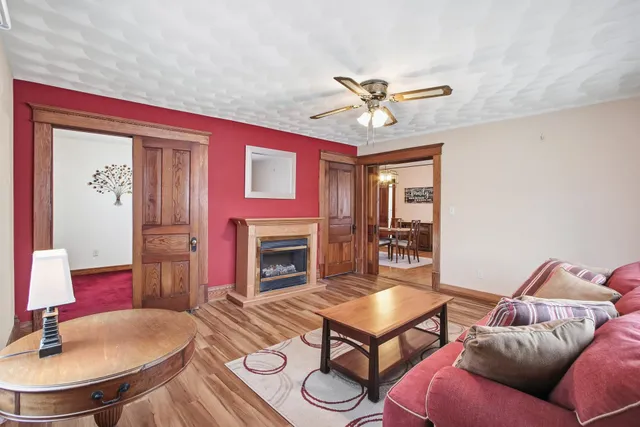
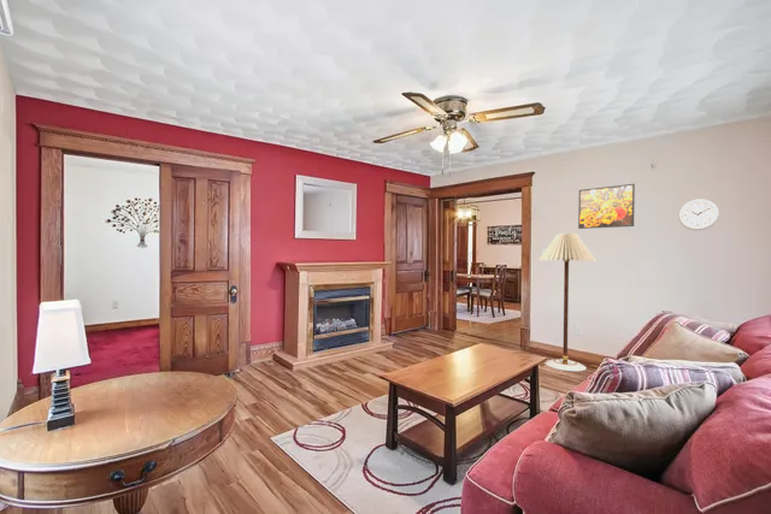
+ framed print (605, 207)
+ floor lamp (565, 299)
+ wall clock (698, 214)
